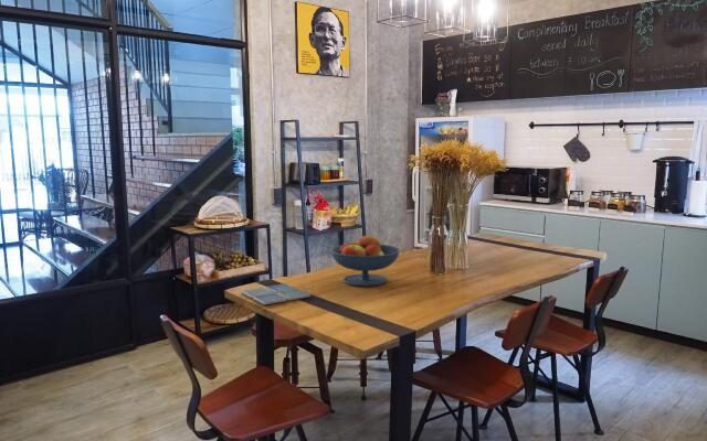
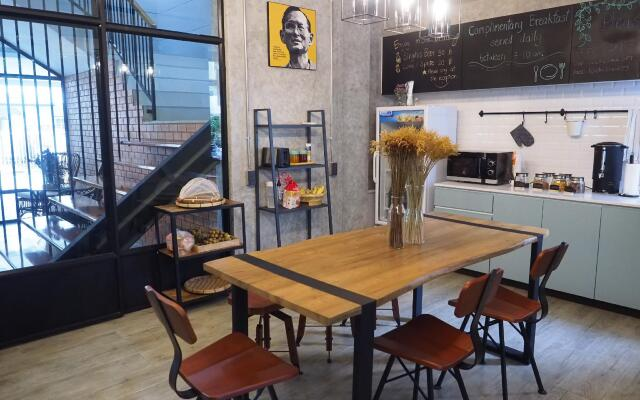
- drink coaster (275, 293)
- fruit bowl (365, 259)
